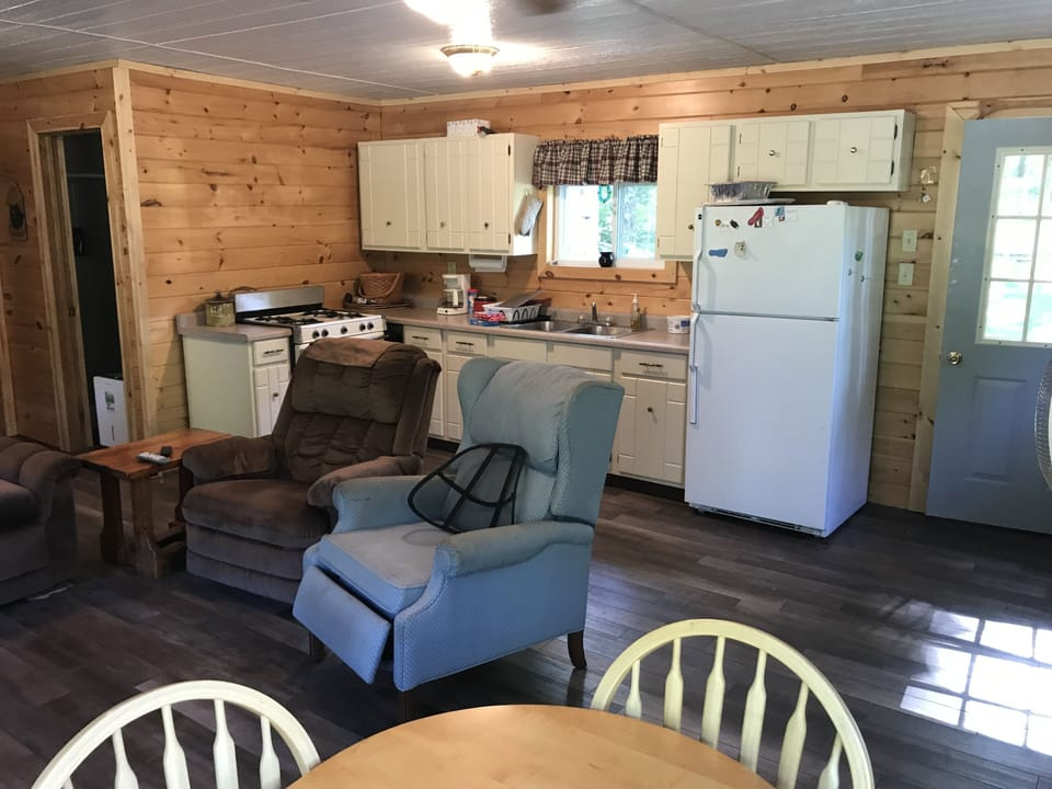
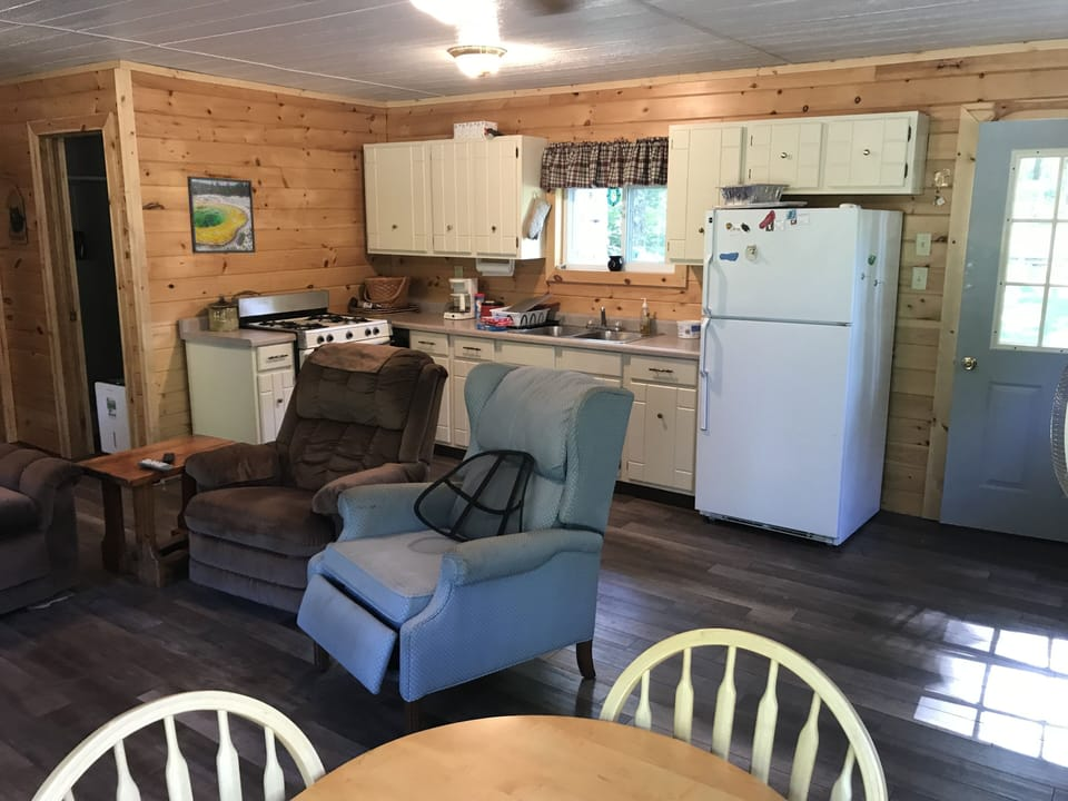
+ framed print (222, 216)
